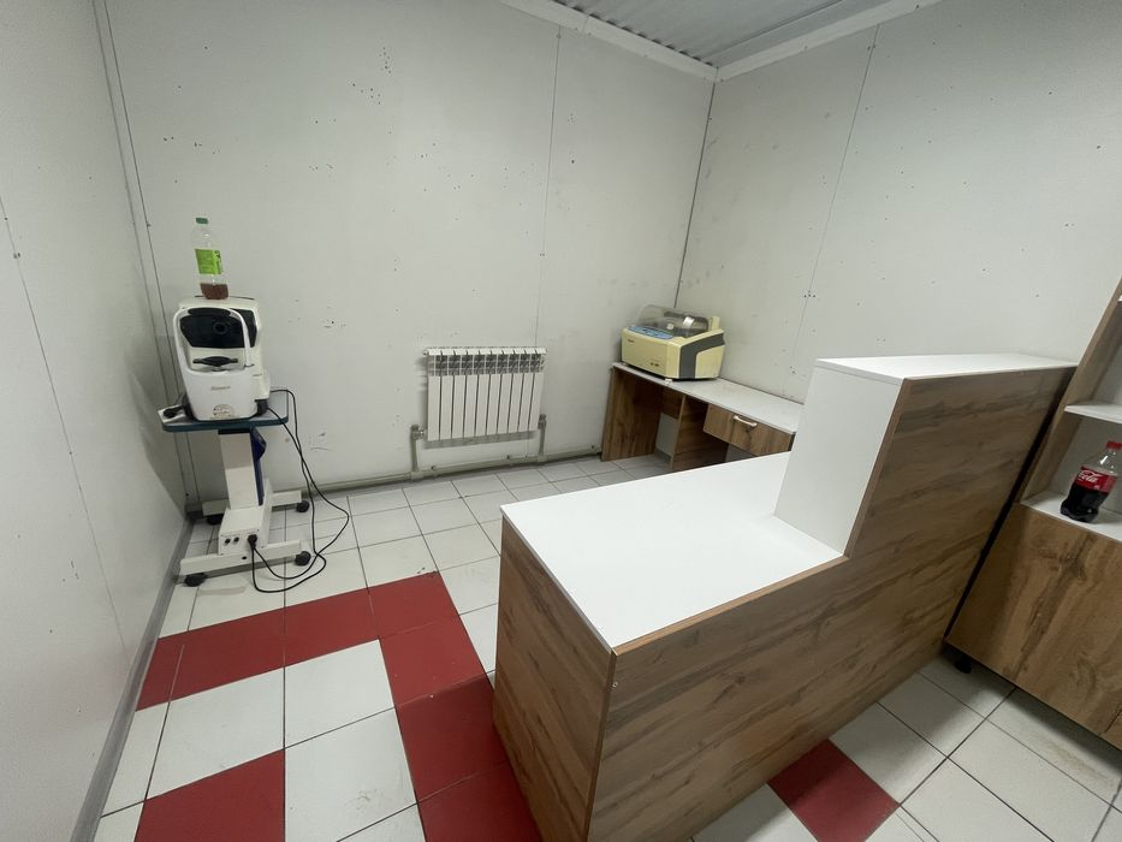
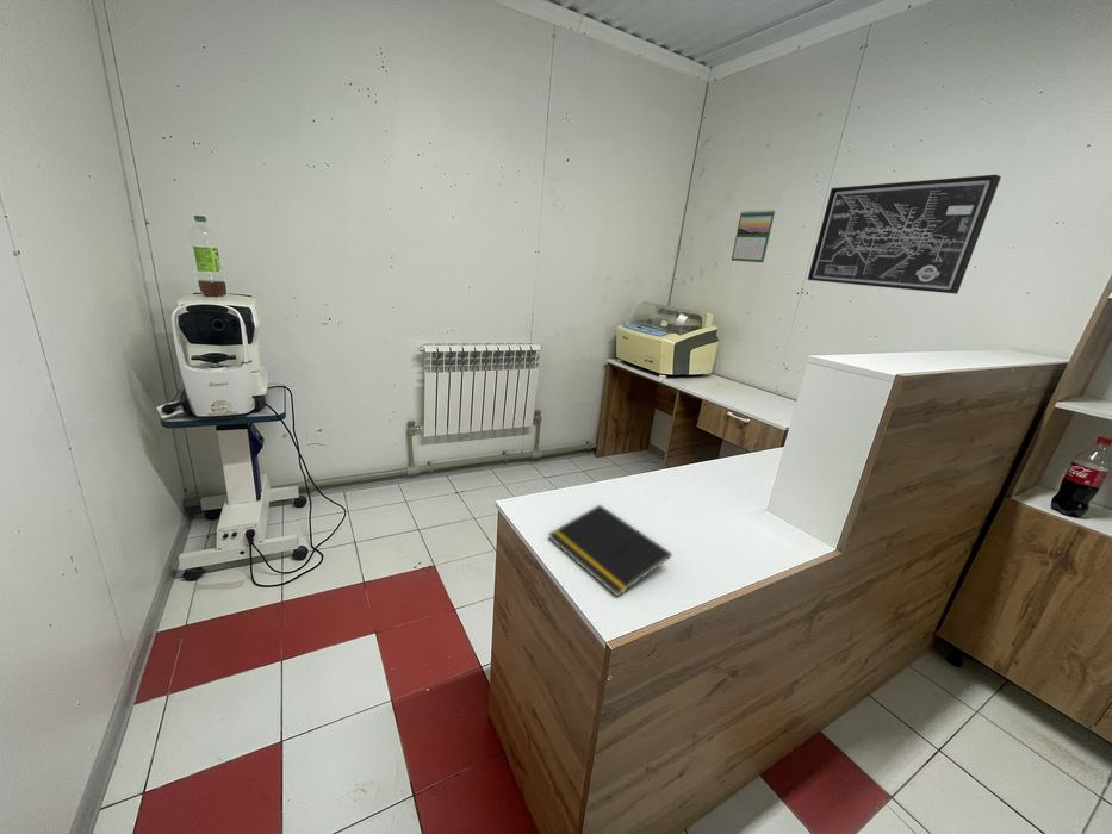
+ calendar (752, 236)
+ notepad (607, 544)
+ wall art (888, 236)
